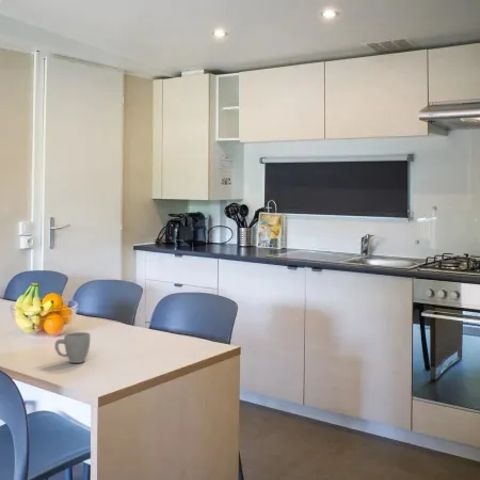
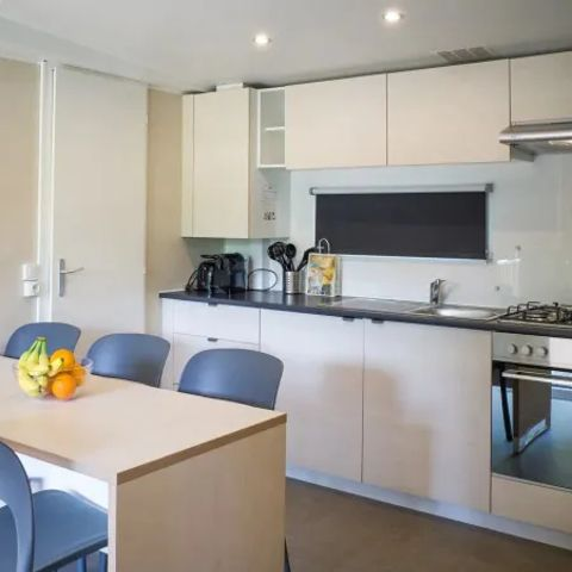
- mug (72, 348)
